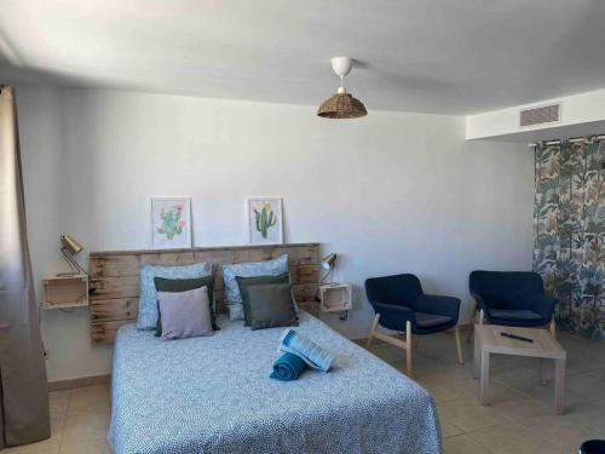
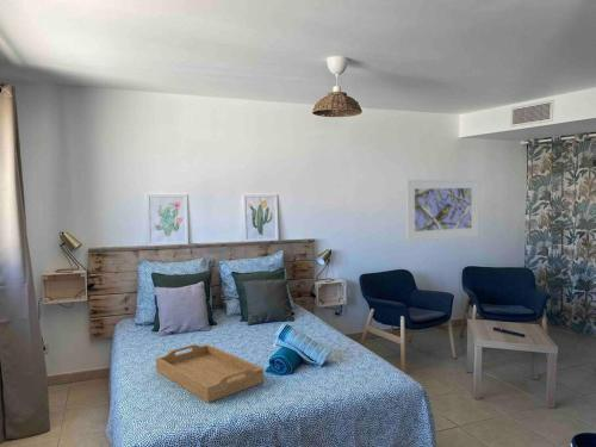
+ serving tray (207, 367)
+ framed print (443, 209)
